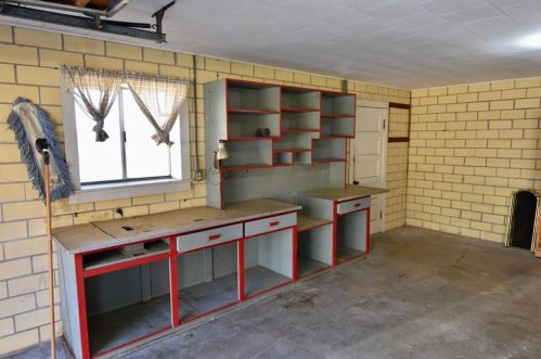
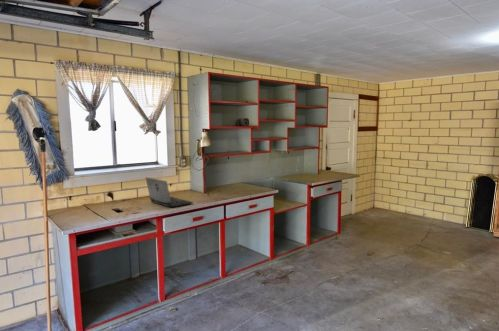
+ laptop (168, 190)
